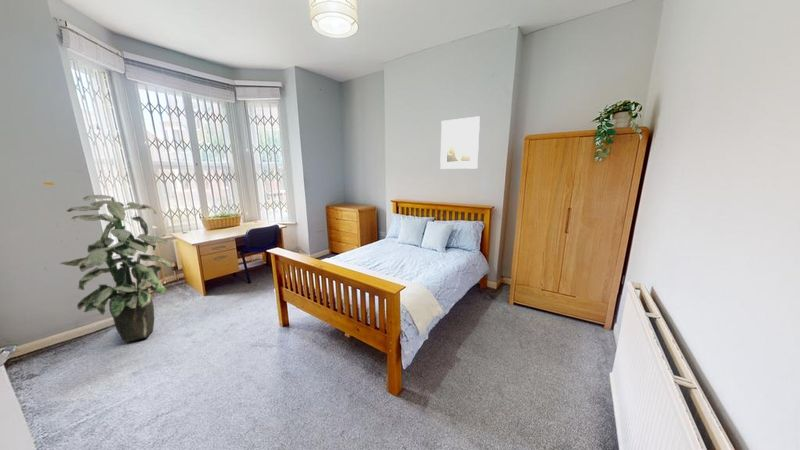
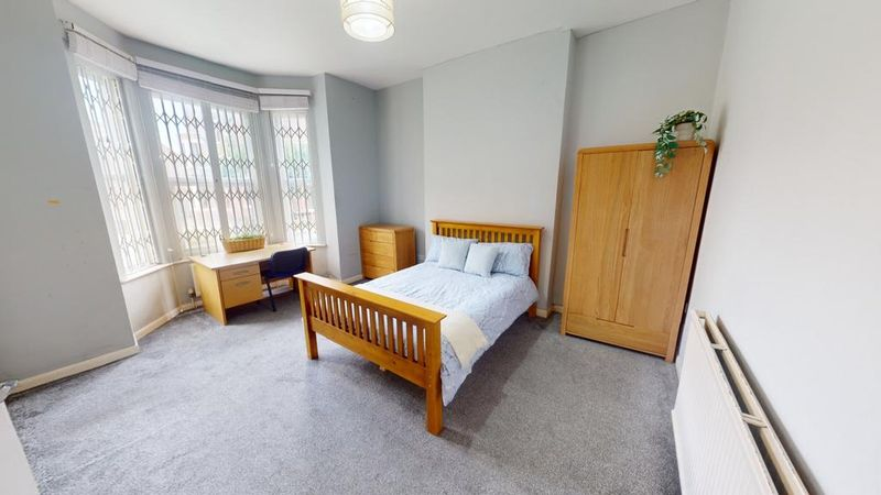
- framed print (459, 144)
- indoor plant (121, 268)
